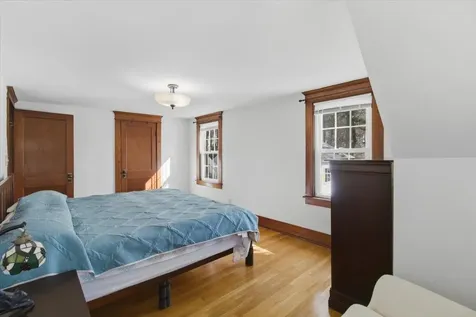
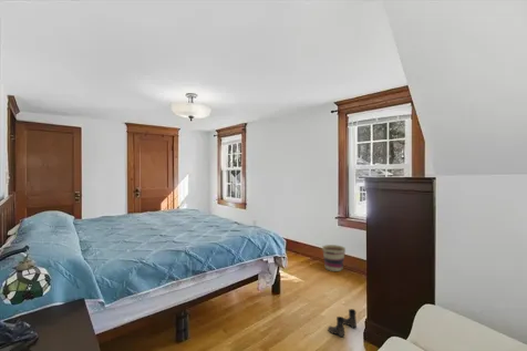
+ basket (333, 258)
+ boots (342, 320)
